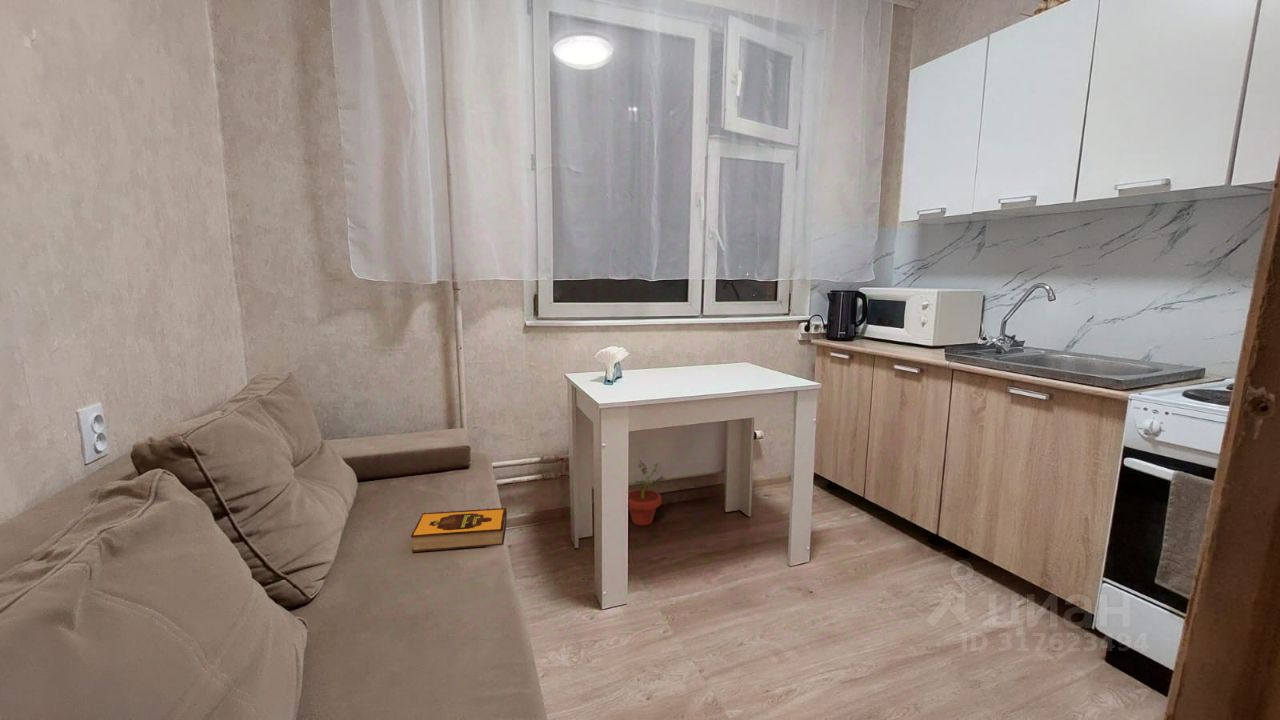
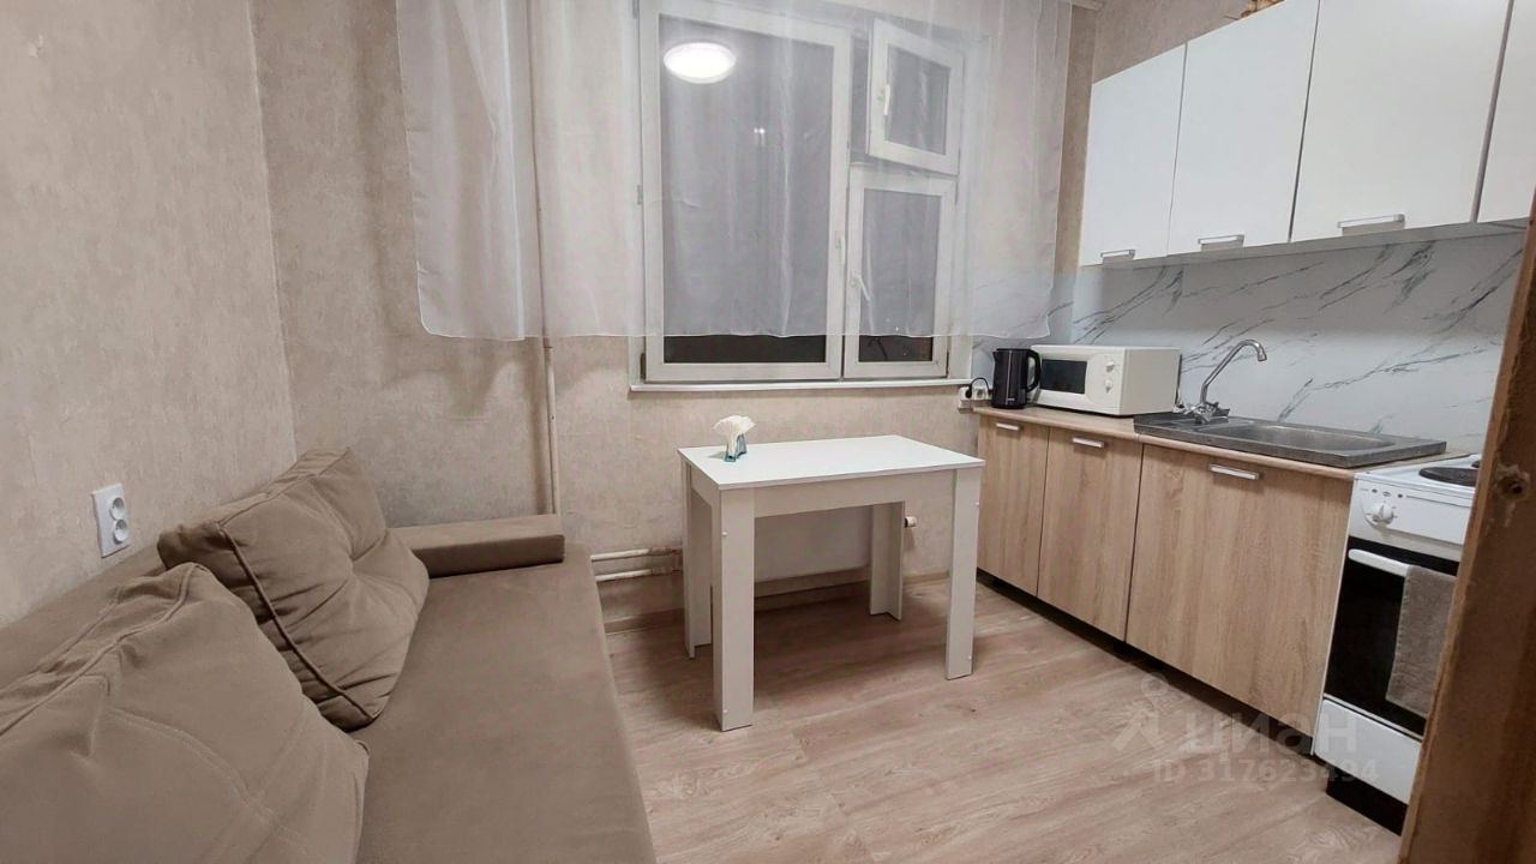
- hardback book (462, 527)
- potted plant (644, 491)
